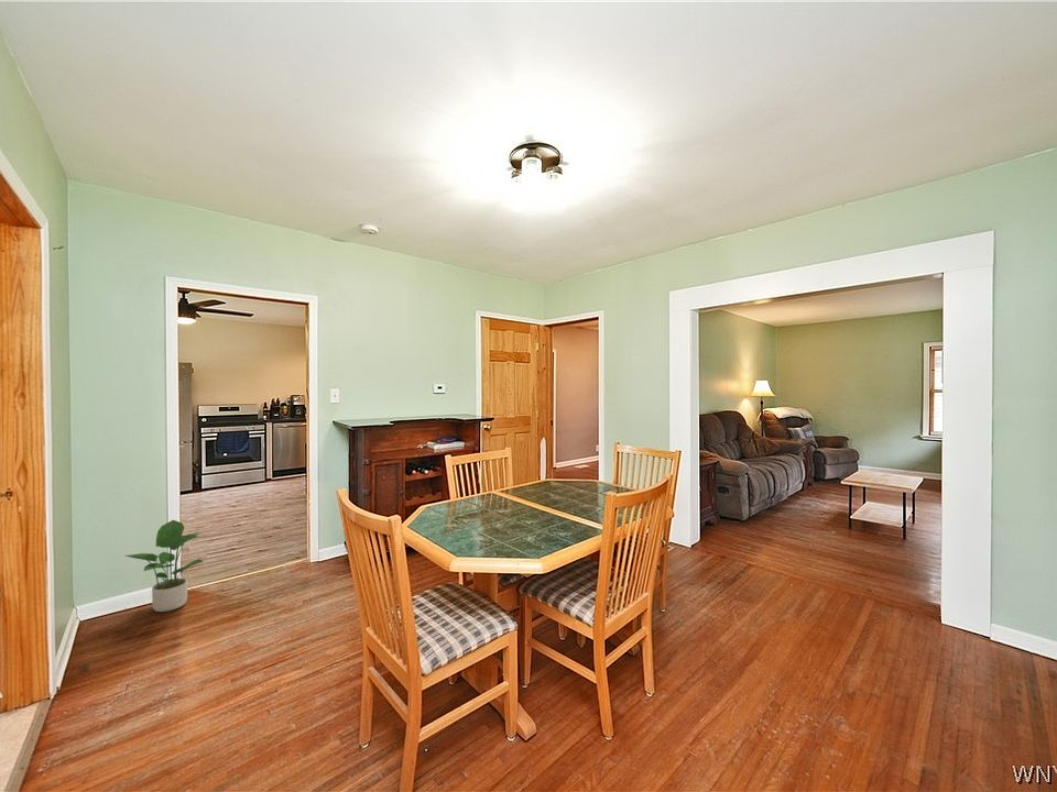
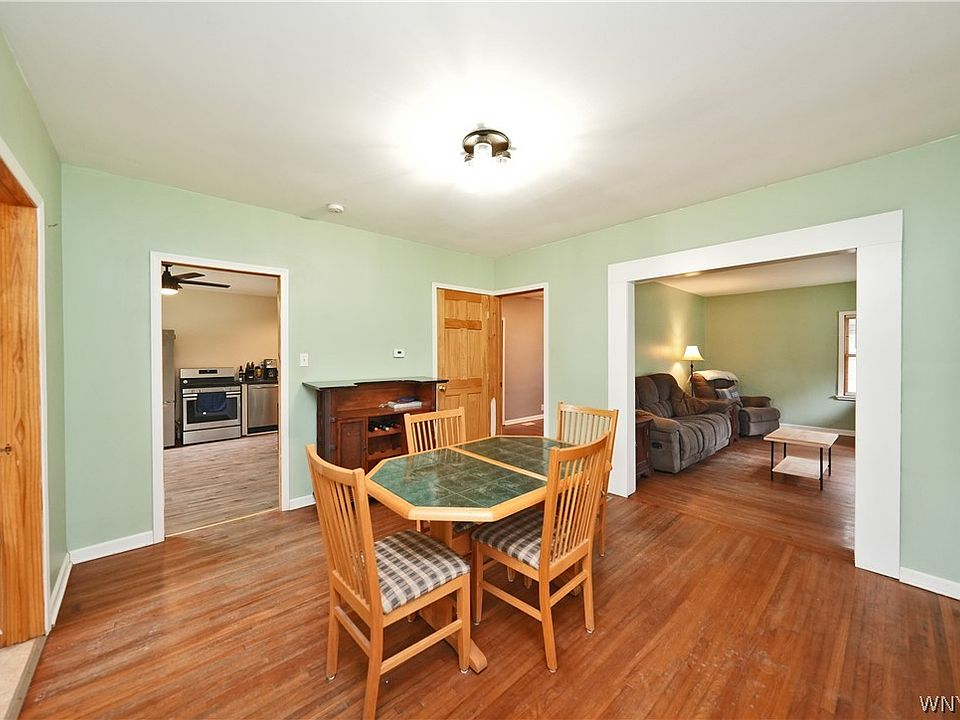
- potted plant (165, 566)
